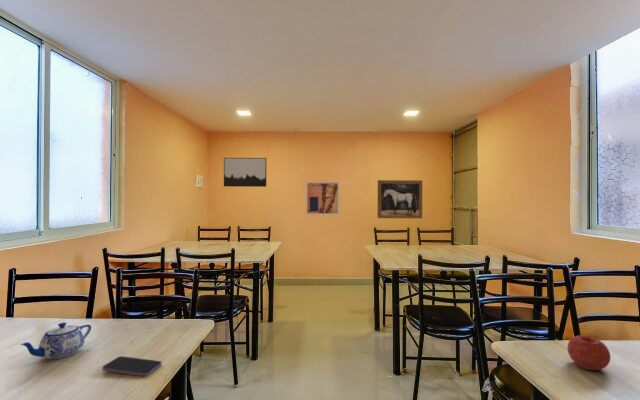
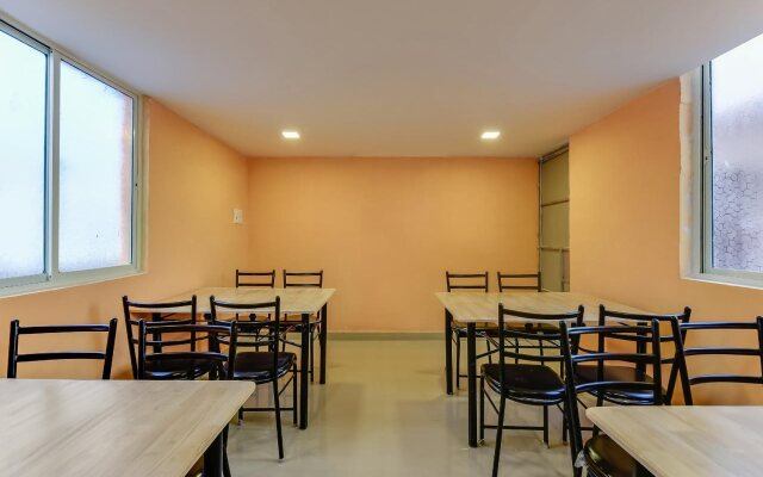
- wall art (399, 199)
- smartphone (132, 365)
- fruit (588, 350)
- teapot (58, 339)
- wall art (245, 172)
- wall art (322, 198)
